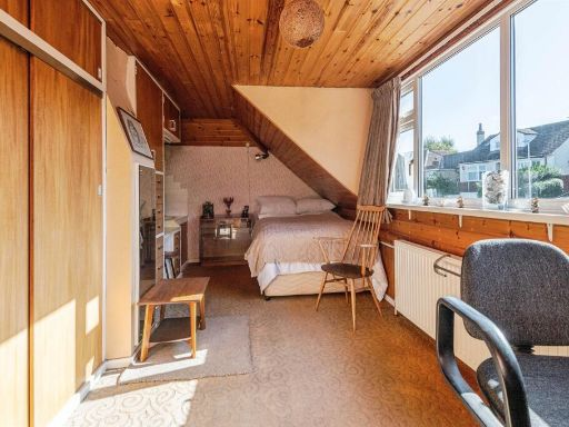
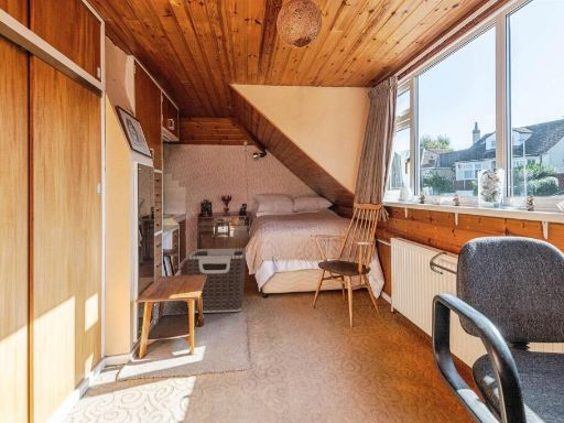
+ clothes hamper (218, 278)
